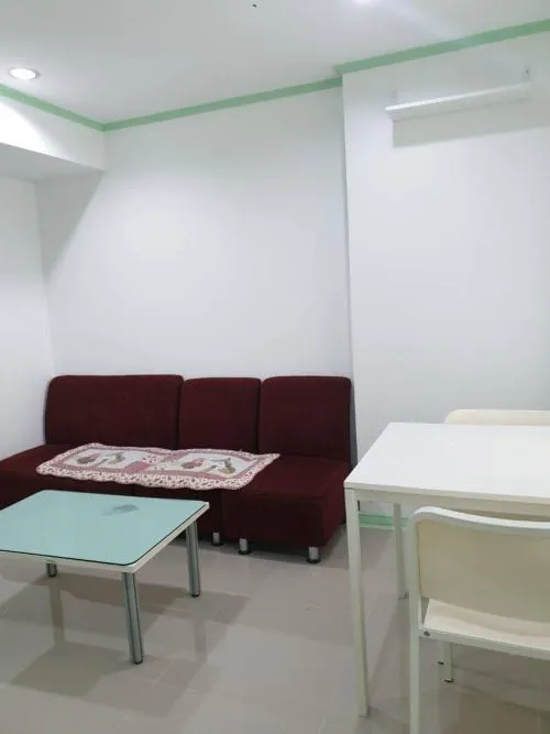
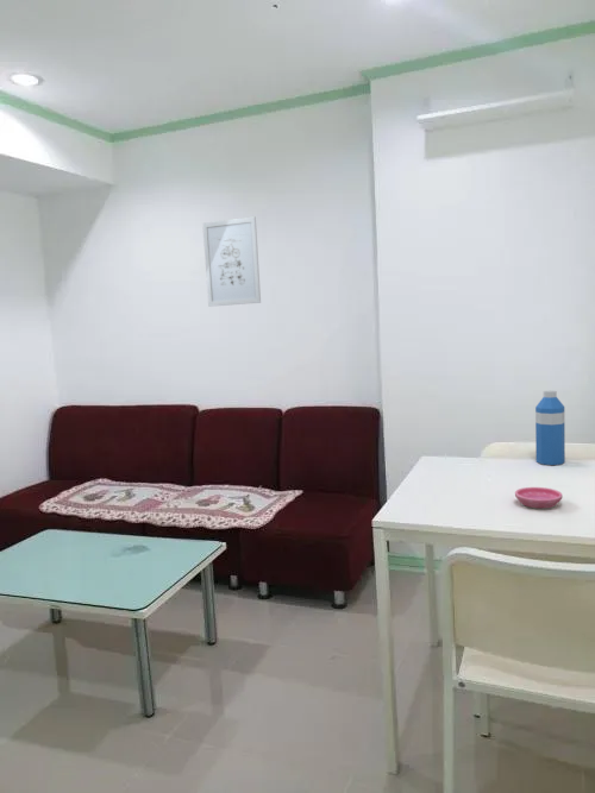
+ water bottle (550, 427)
+ saucer (538, 498)
+ wall art (231, 263)
